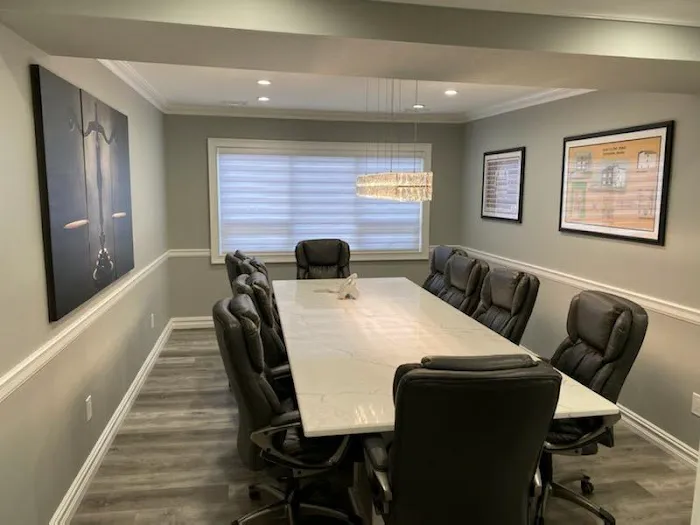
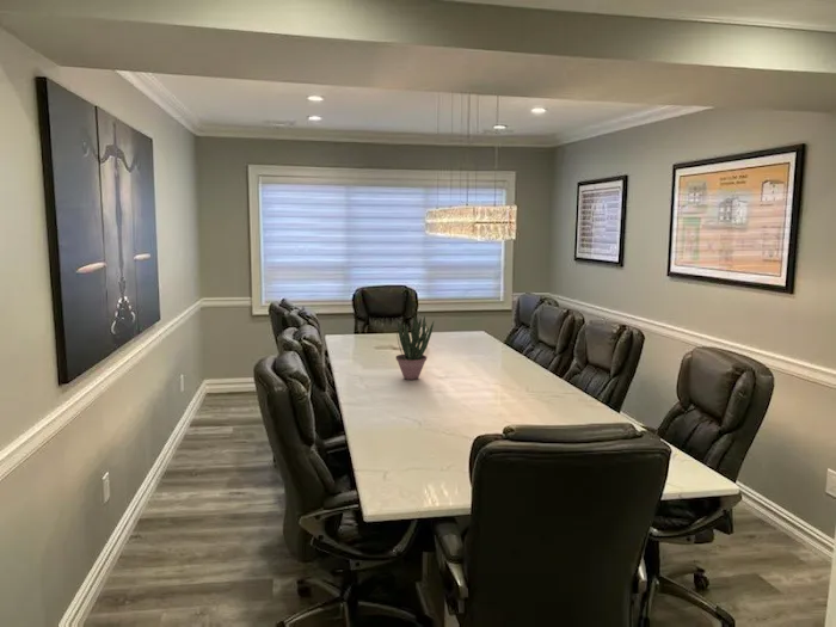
+ potted plant (413, 346)
